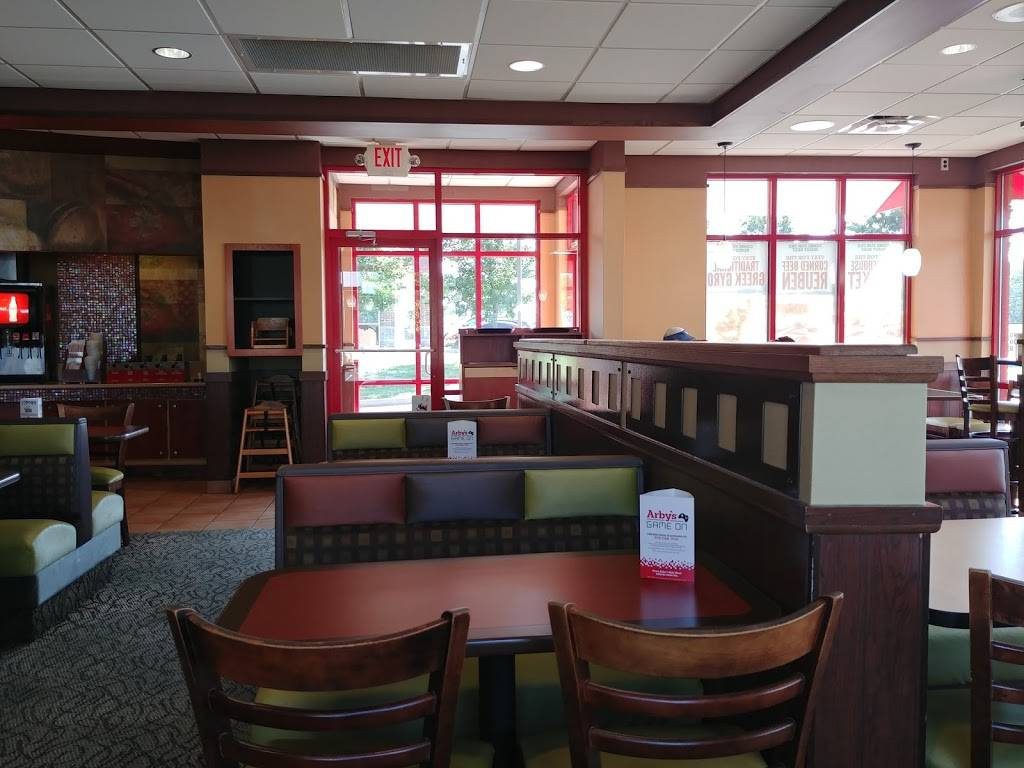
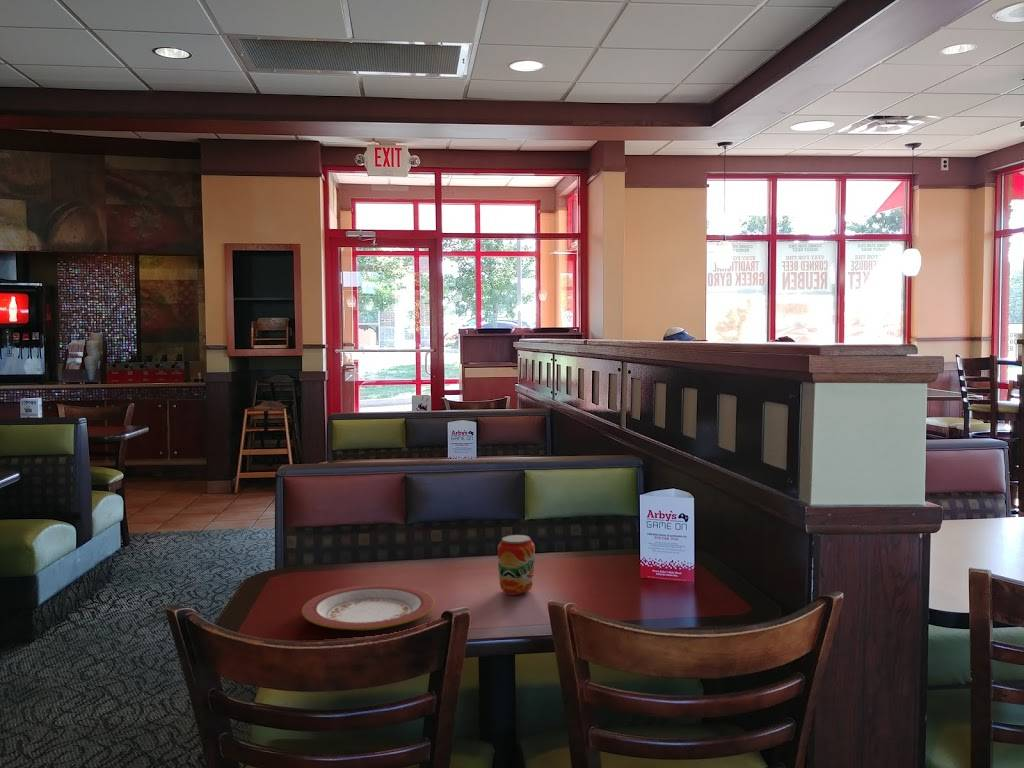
+ plate (369, 609)
+ beverage can (516, 564)
